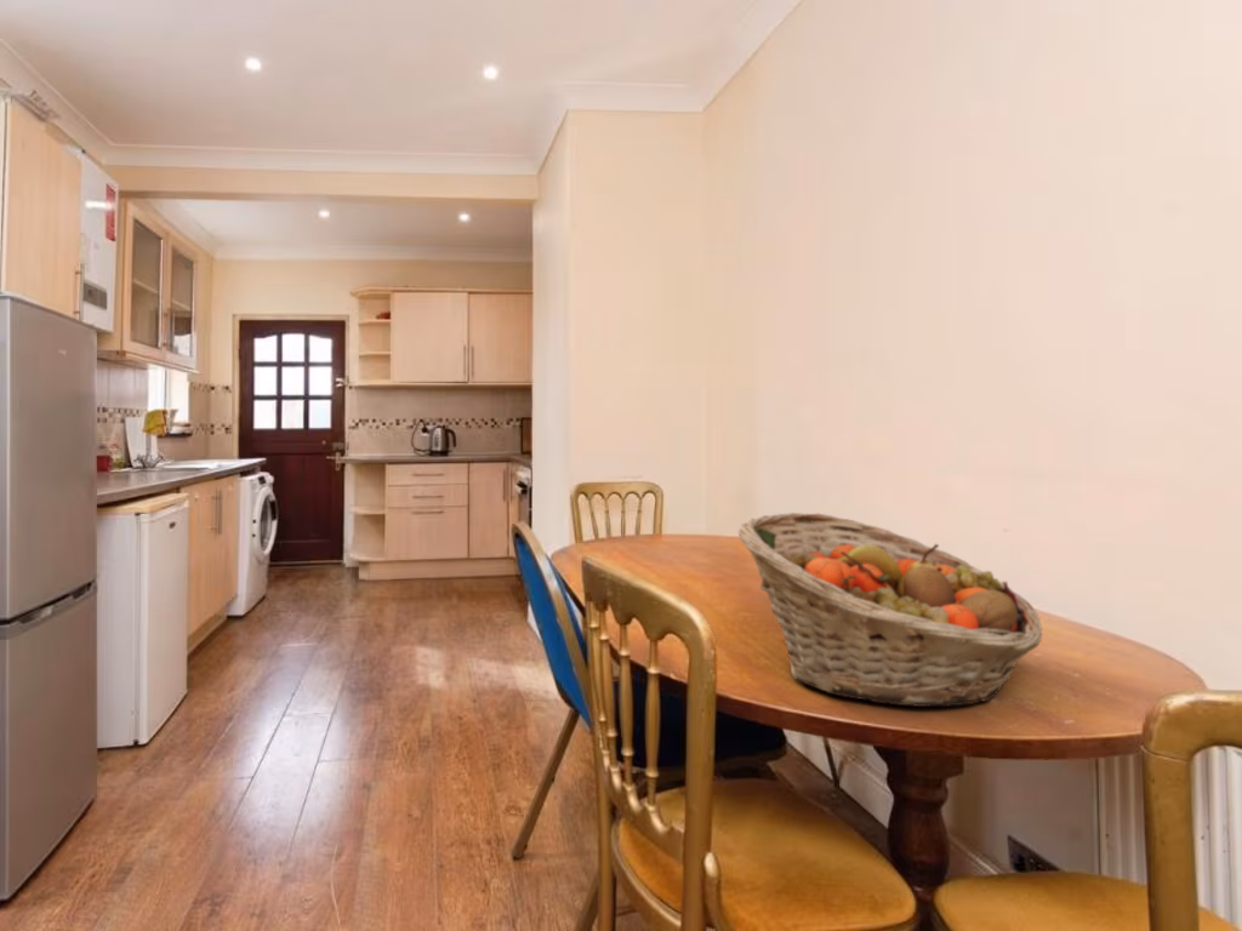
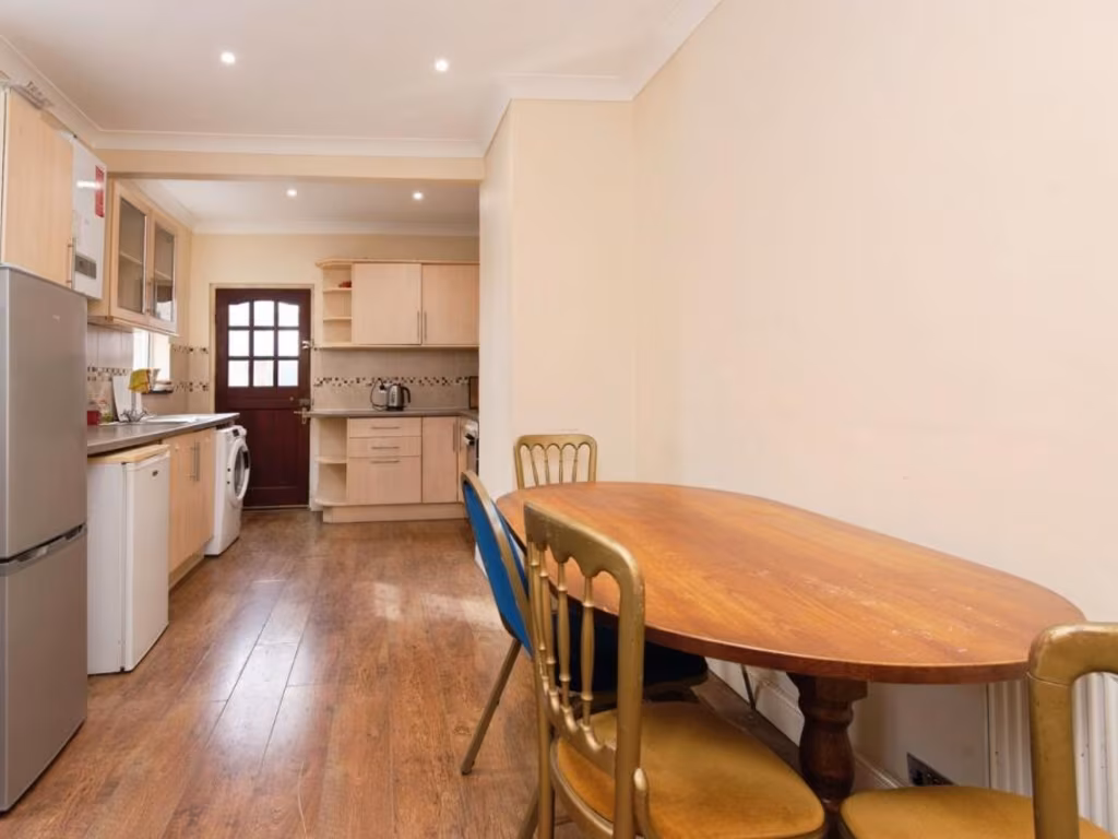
- fruit basket (884, 594)
